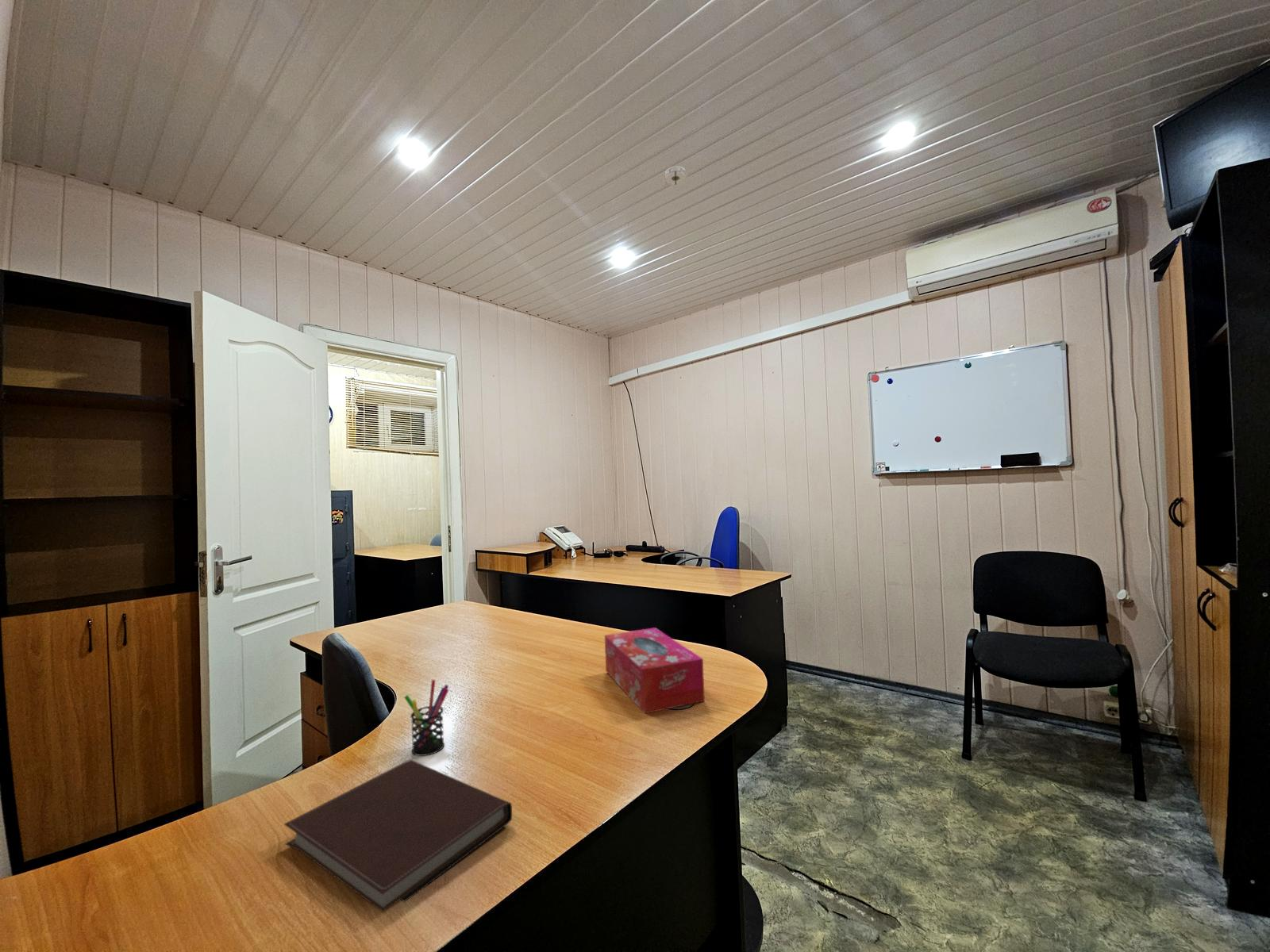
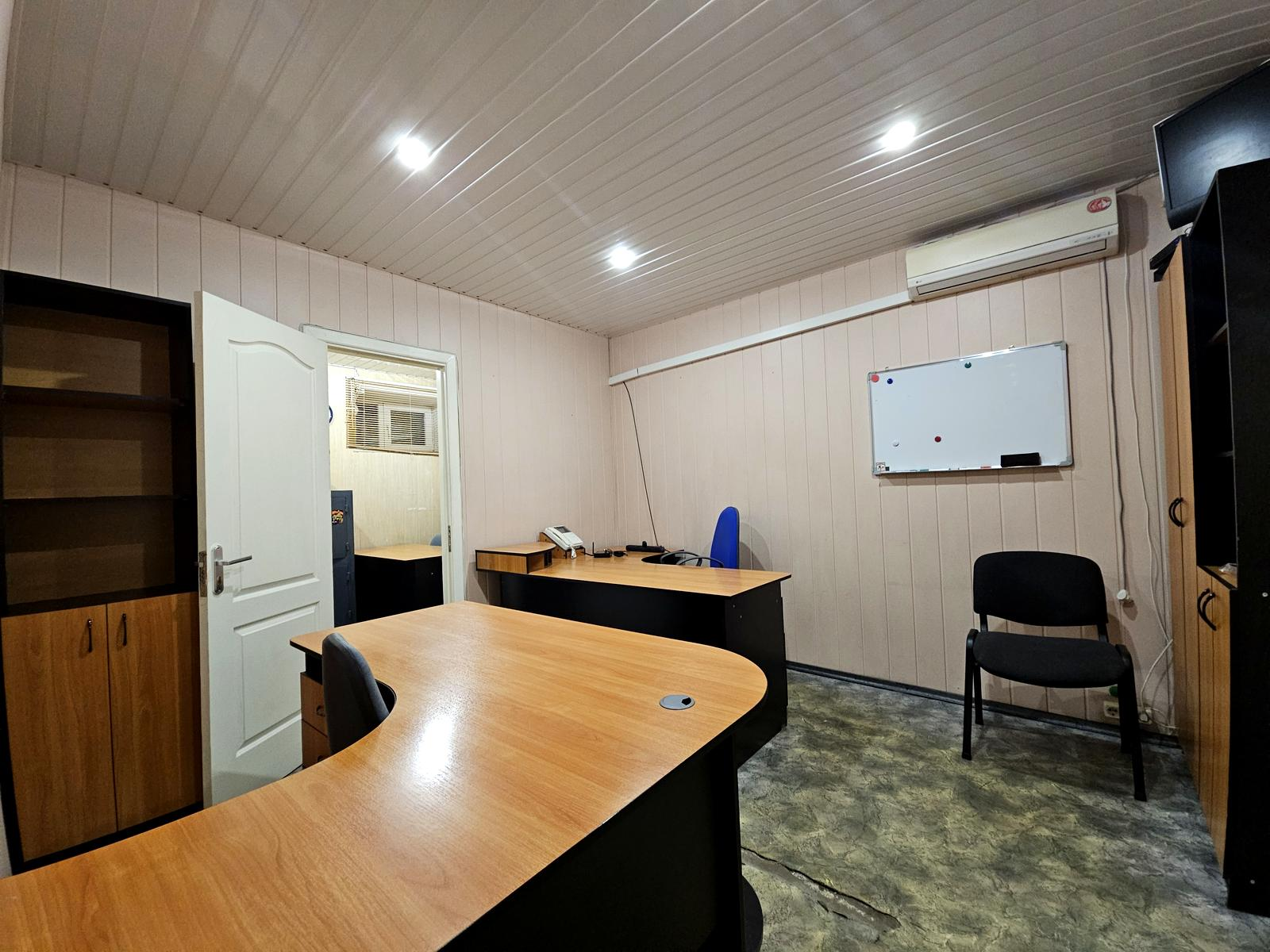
- pen holder (424, 715)
- tissue box (650, 665)
- notebook (400, 822)
- smoke detector (674, 175)
